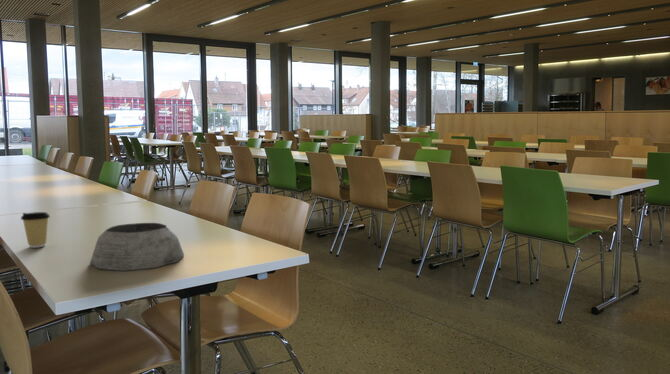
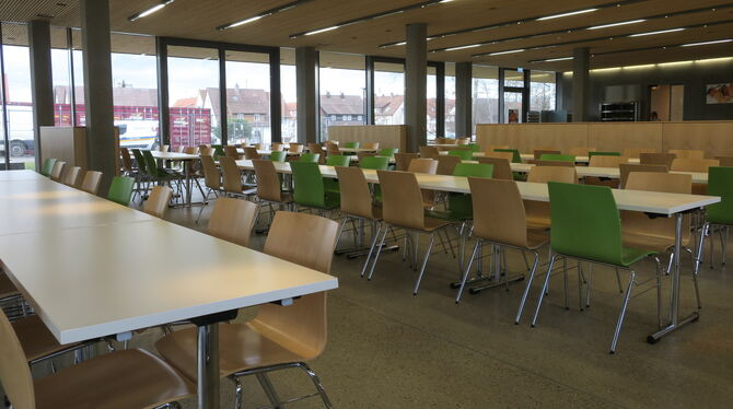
- plant pot (137, 243)
- coffee cup (36, 229)
